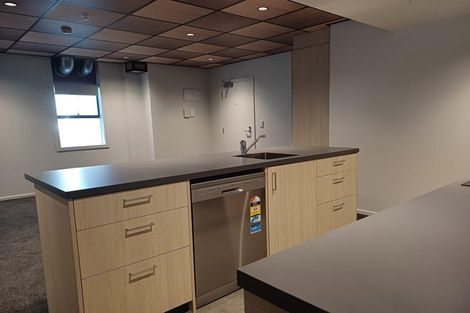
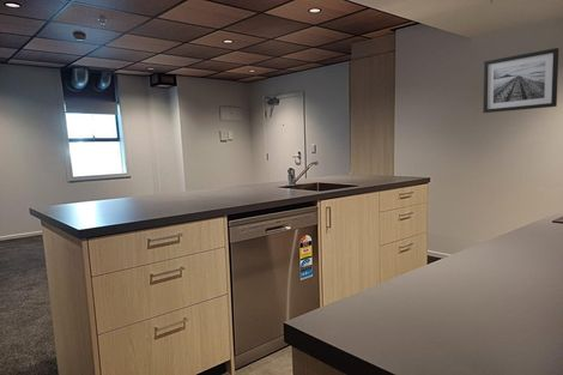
+ wall art (517, 83)
